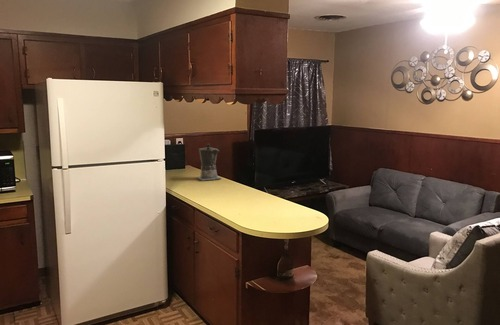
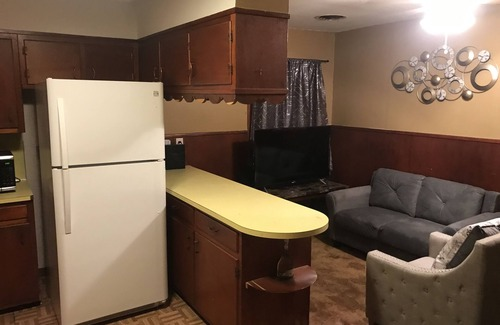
- coffee maker (208, 161)
